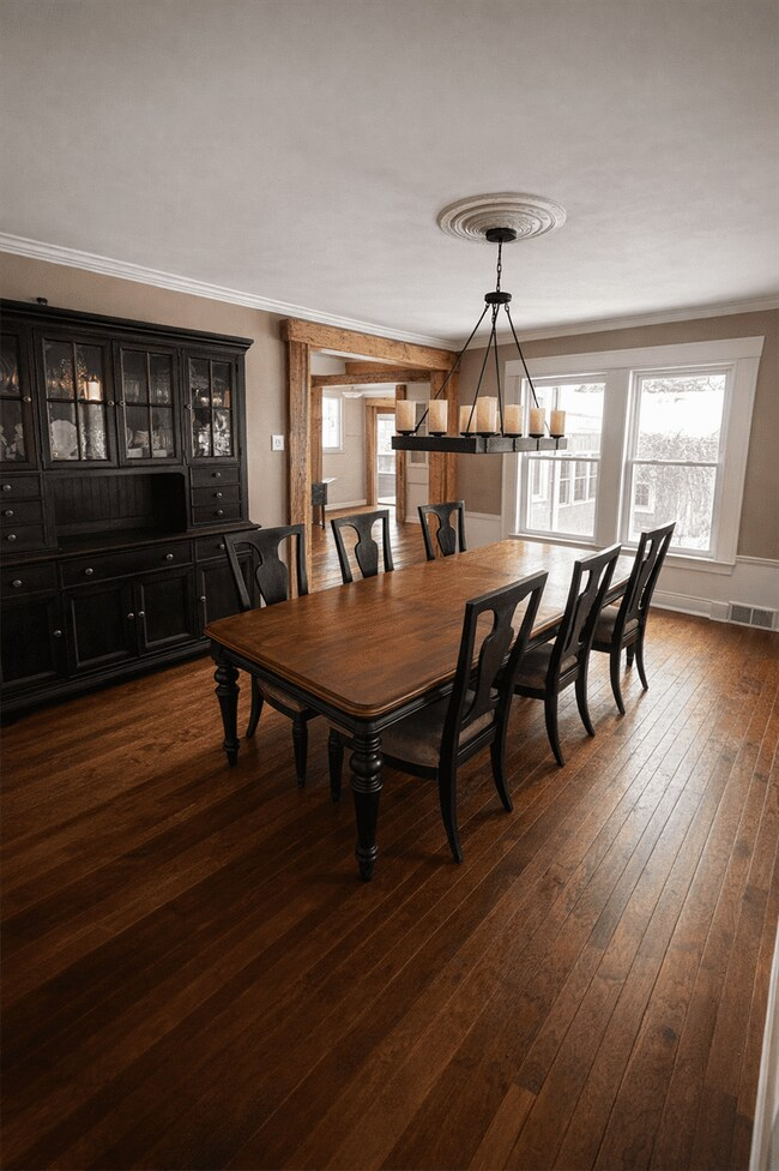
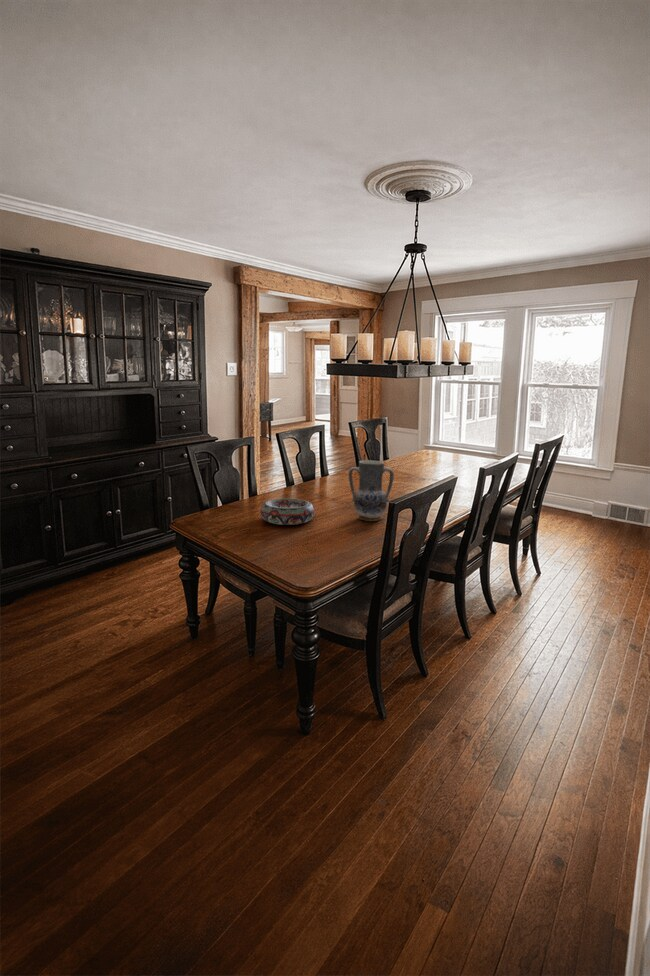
+ decorative bowl (287, 511)
+ vase (370, 490)
